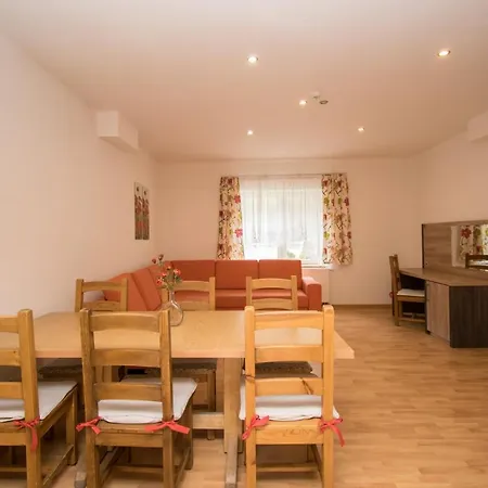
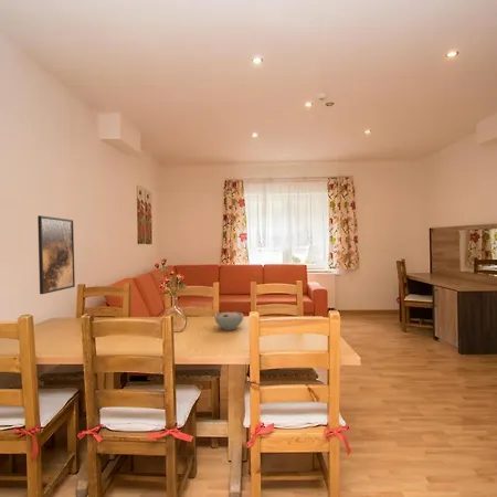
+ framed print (57, 254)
+ bowl (229, 319)
